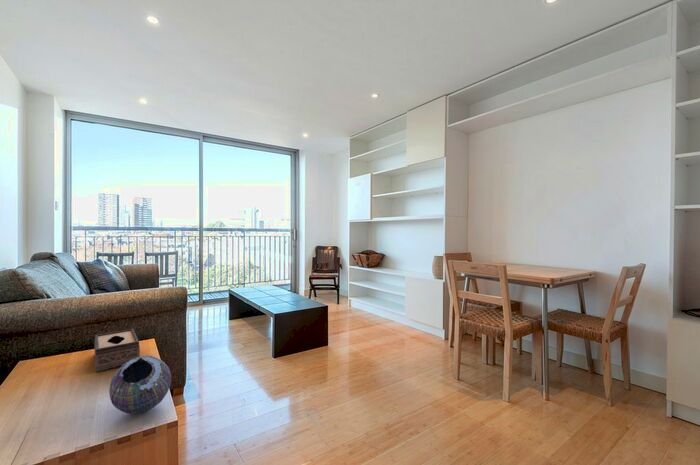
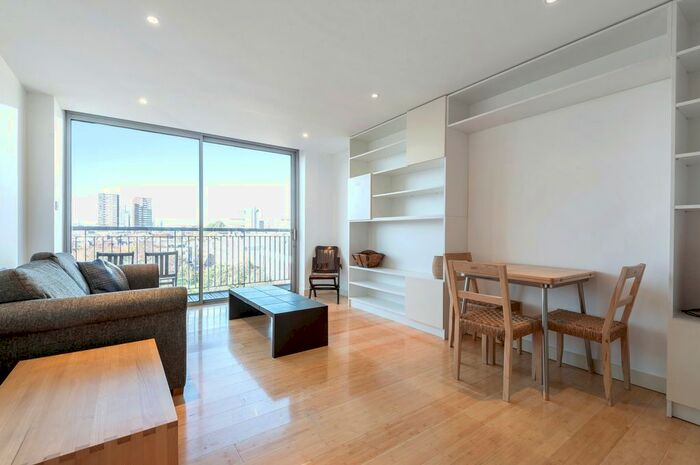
- tissue box (116, 348)
- decorative ball (141, 383)
